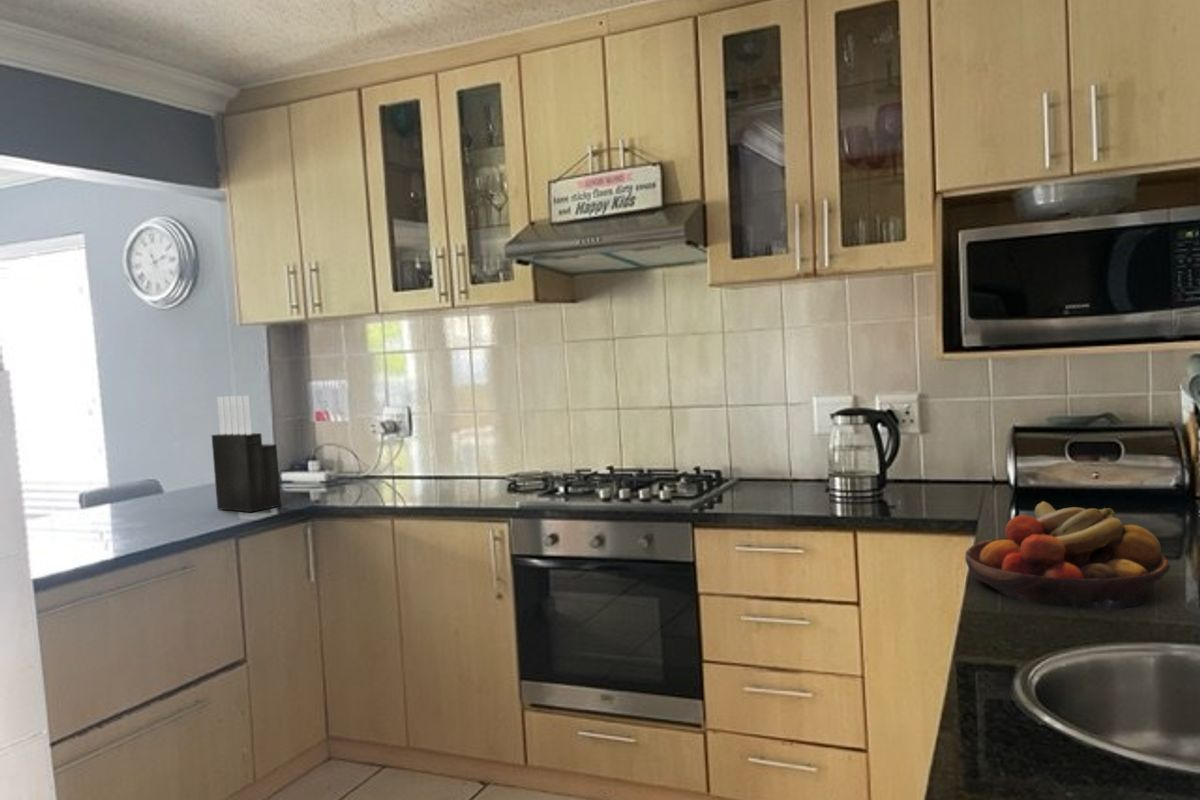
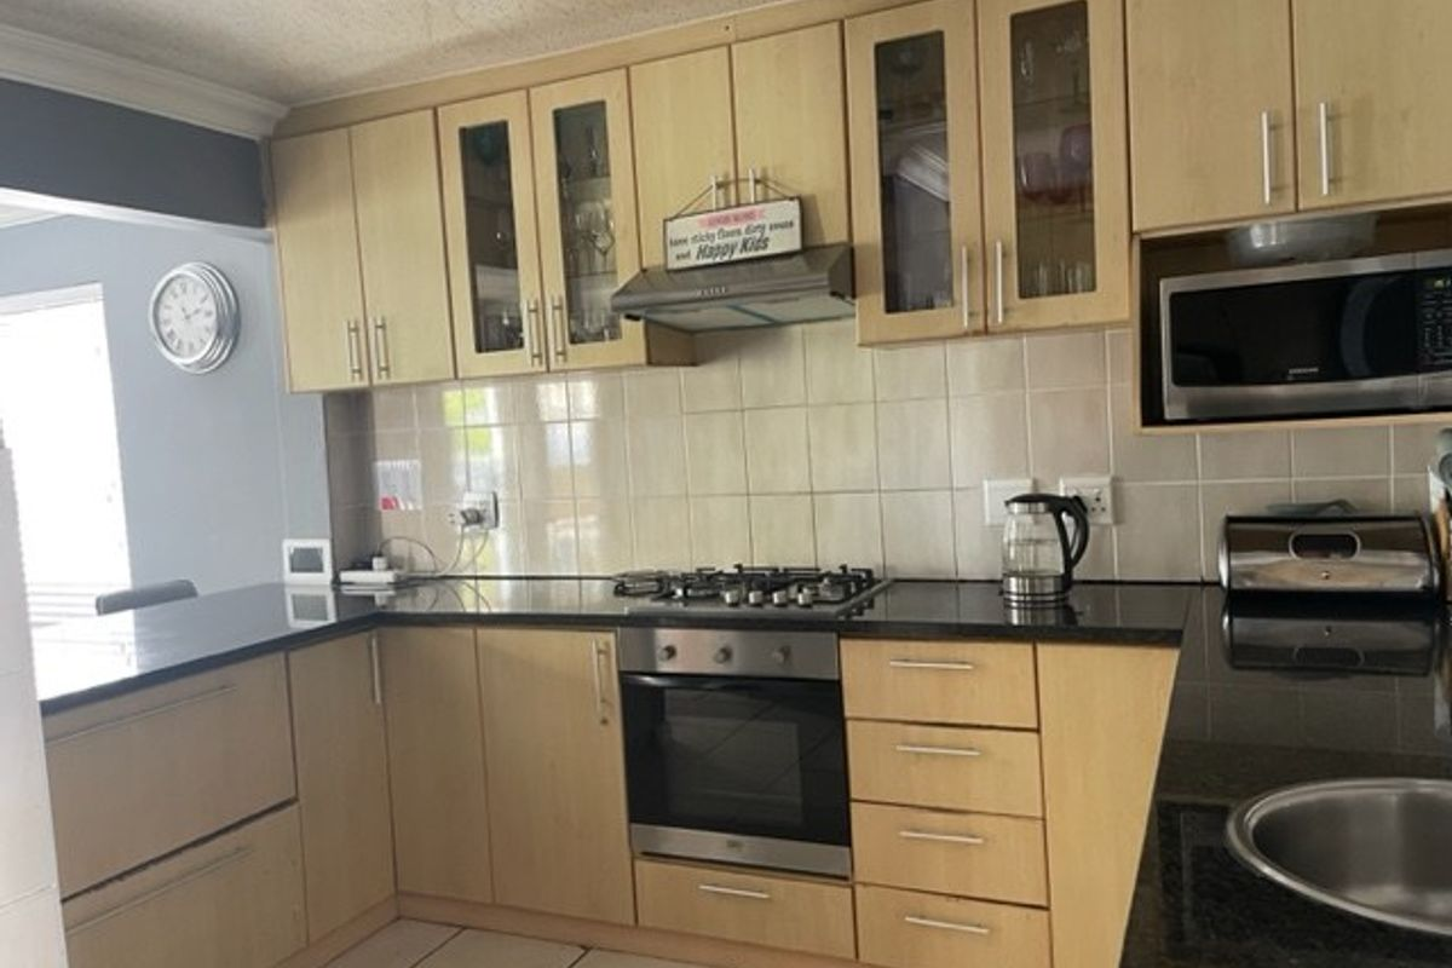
- knife block (248, 451)
- fruit bowl (1060, 547)
